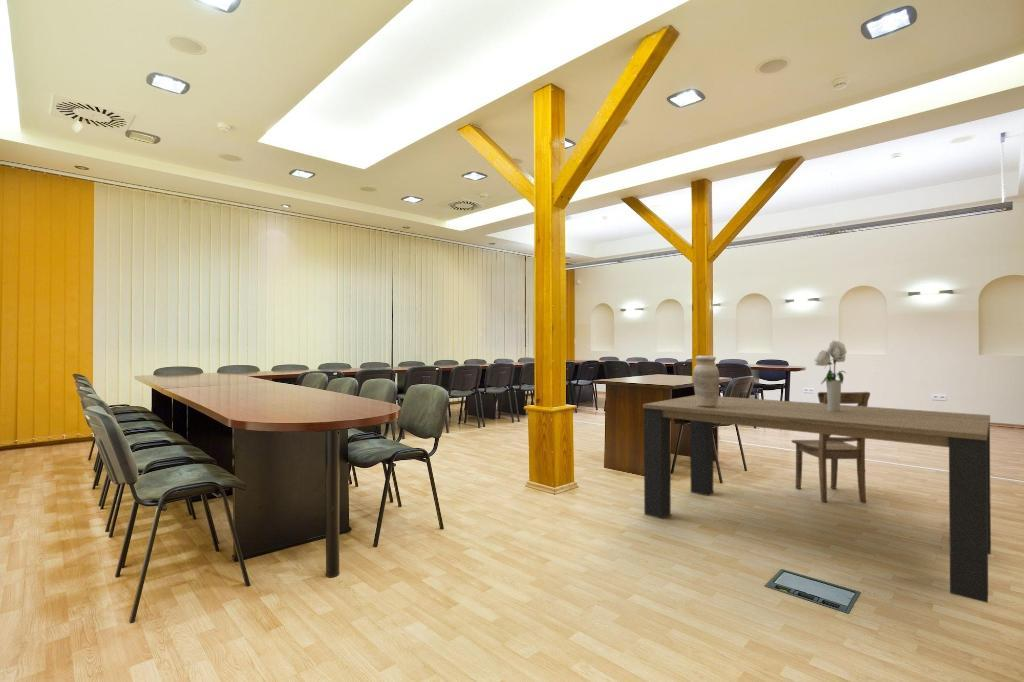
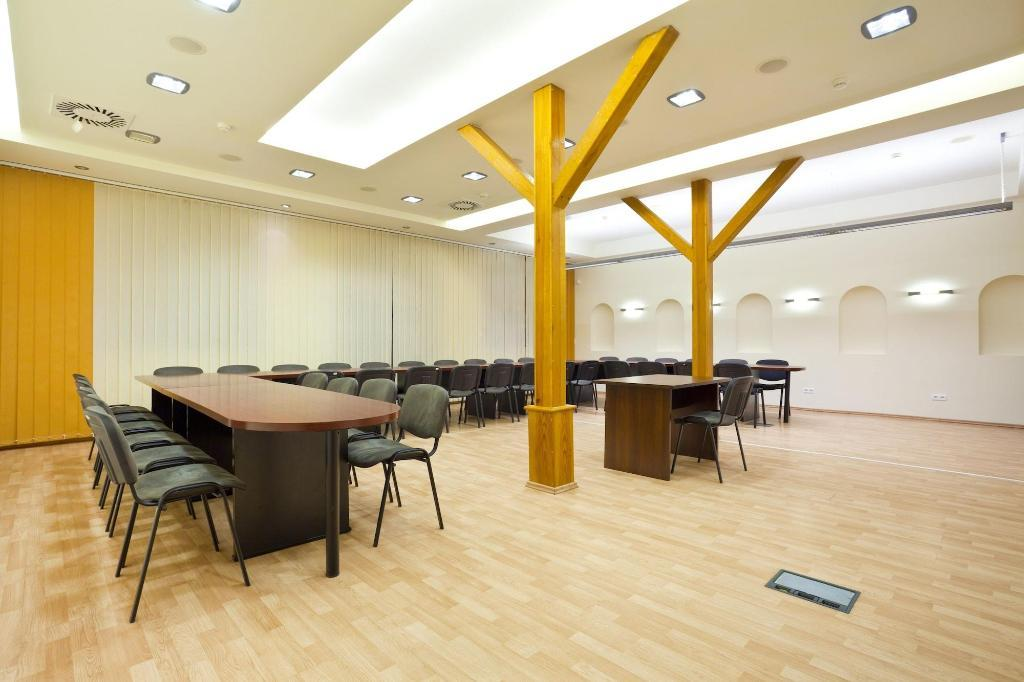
- bouquet (831, 375)
- dining table (808, 432)
- vase (706, 380)
- dining chair (830, 442)
